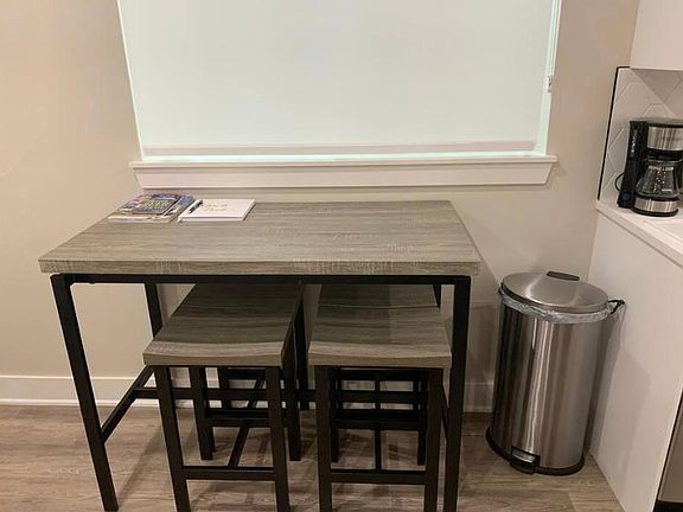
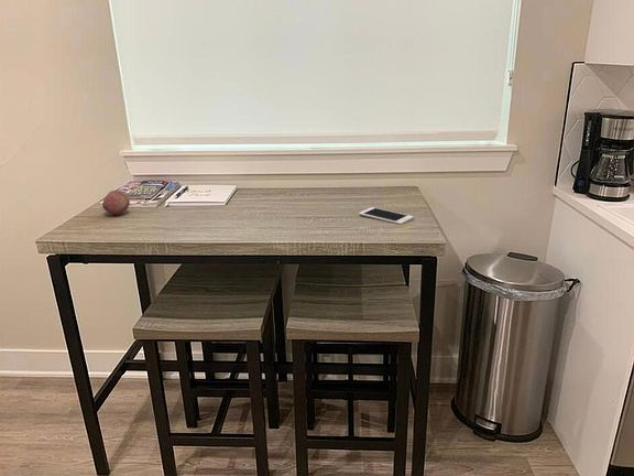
+ cell phone (385, 215)
+ fruit (116, 202)
